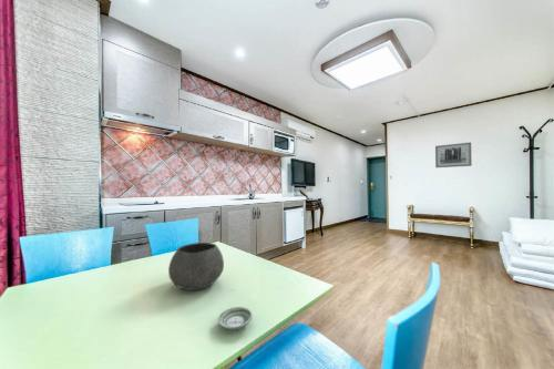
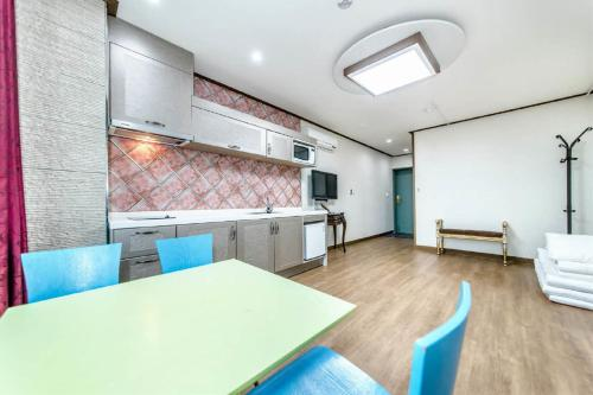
- saucer (235, 319)
- wall art (452, 155)
- bowl (197, 265)
